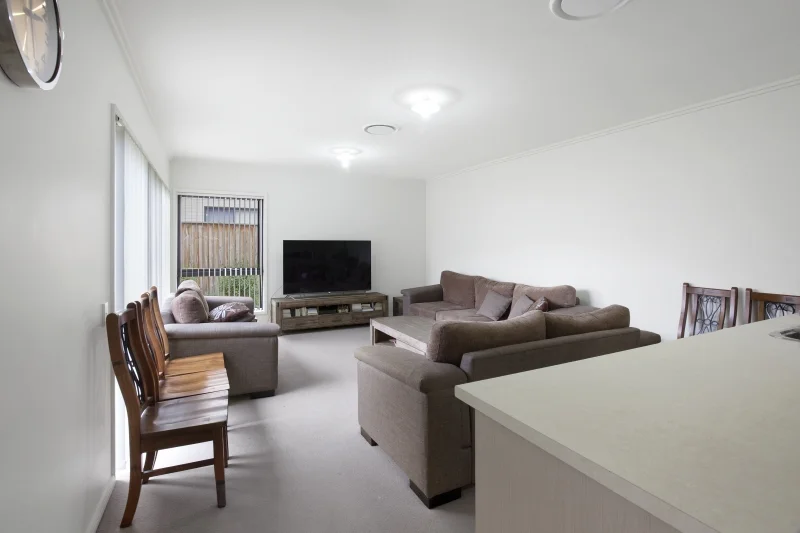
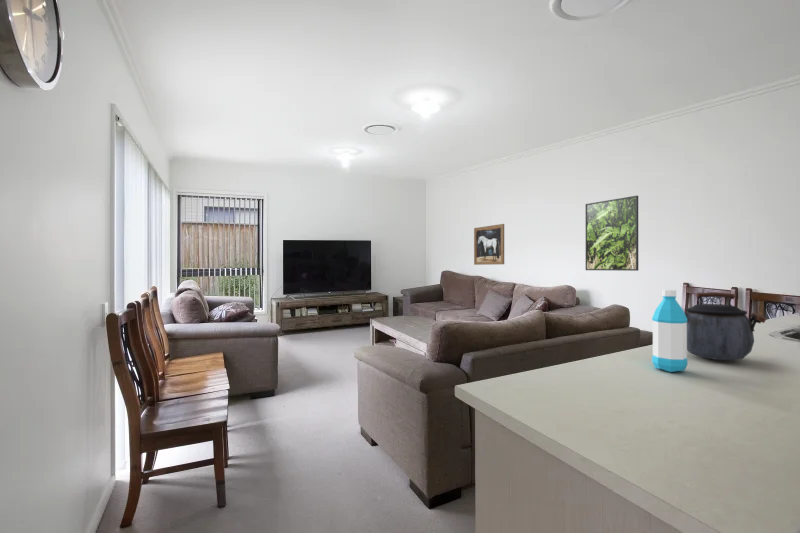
+ wall art (488, 245)
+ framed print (610, 235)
+ water bottle (669, 329)
+ kettle (715, 325)
